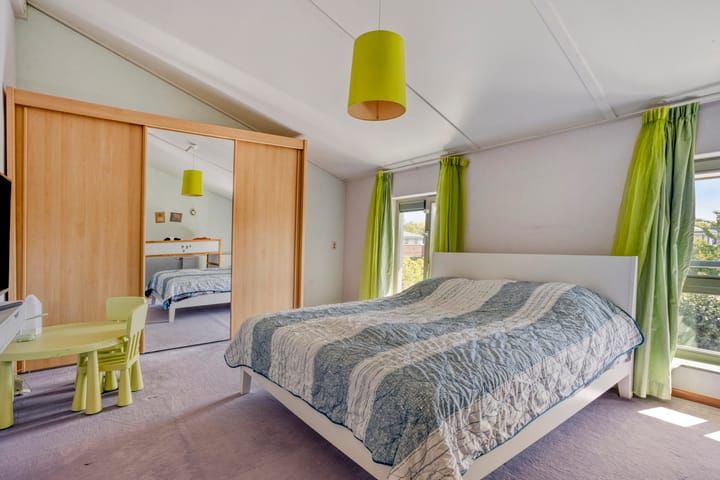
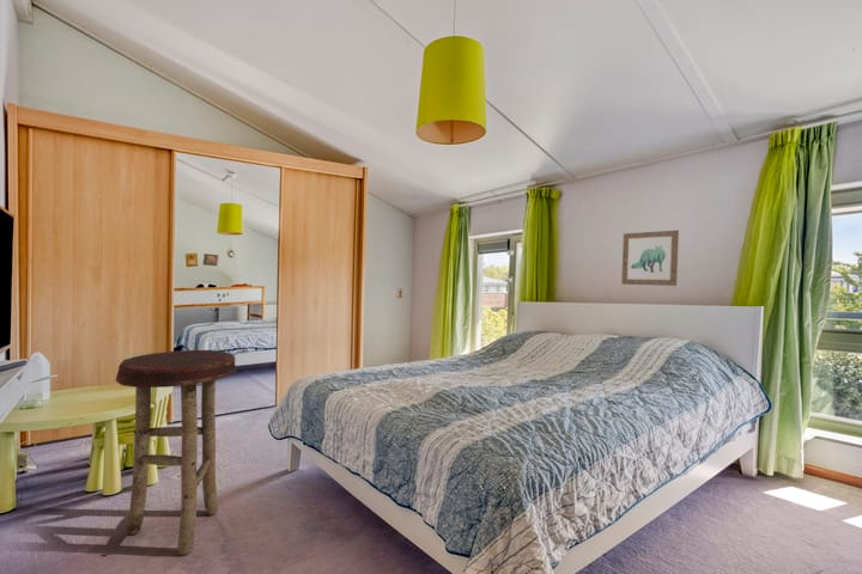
+ wall art (649, 258)
+ stool (182, 446)
